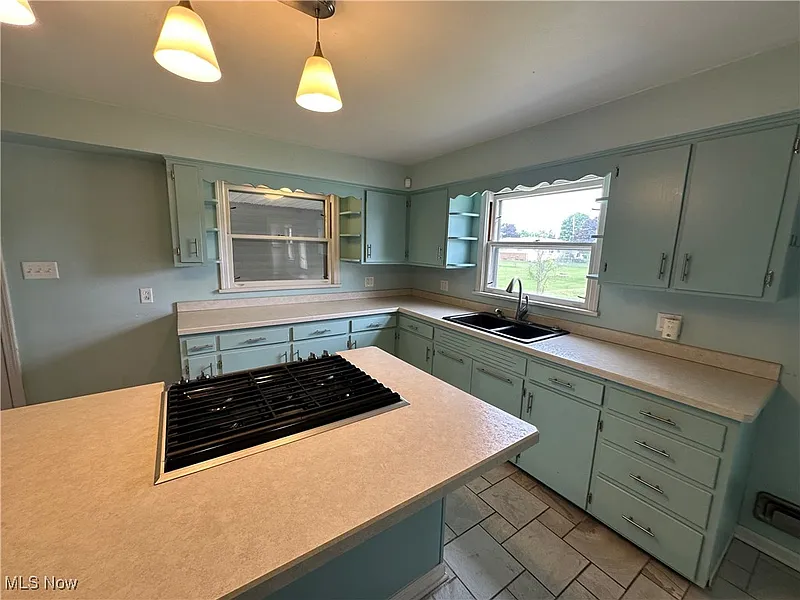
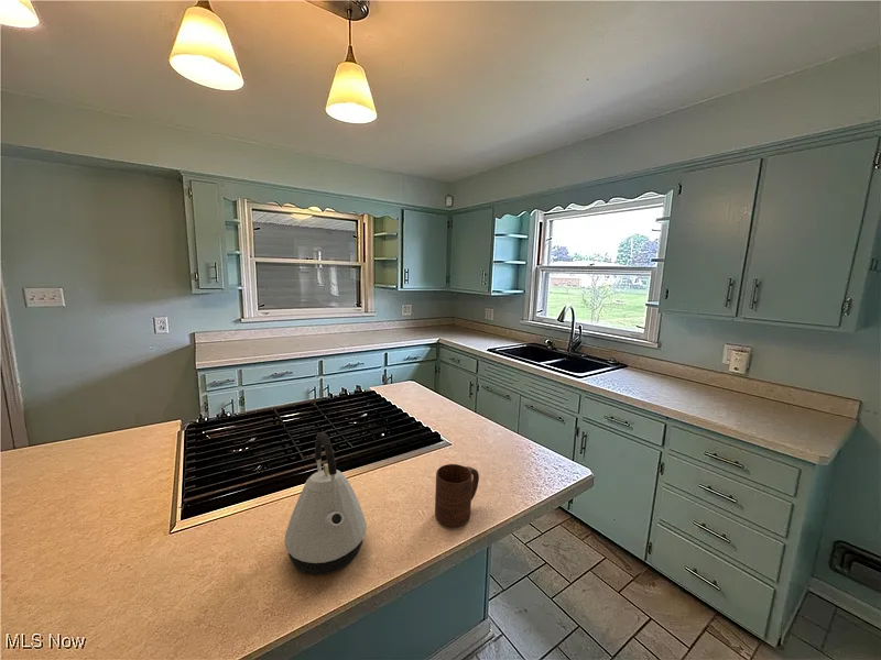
+ cup (456, 492)
+ kettle (326, 495)
